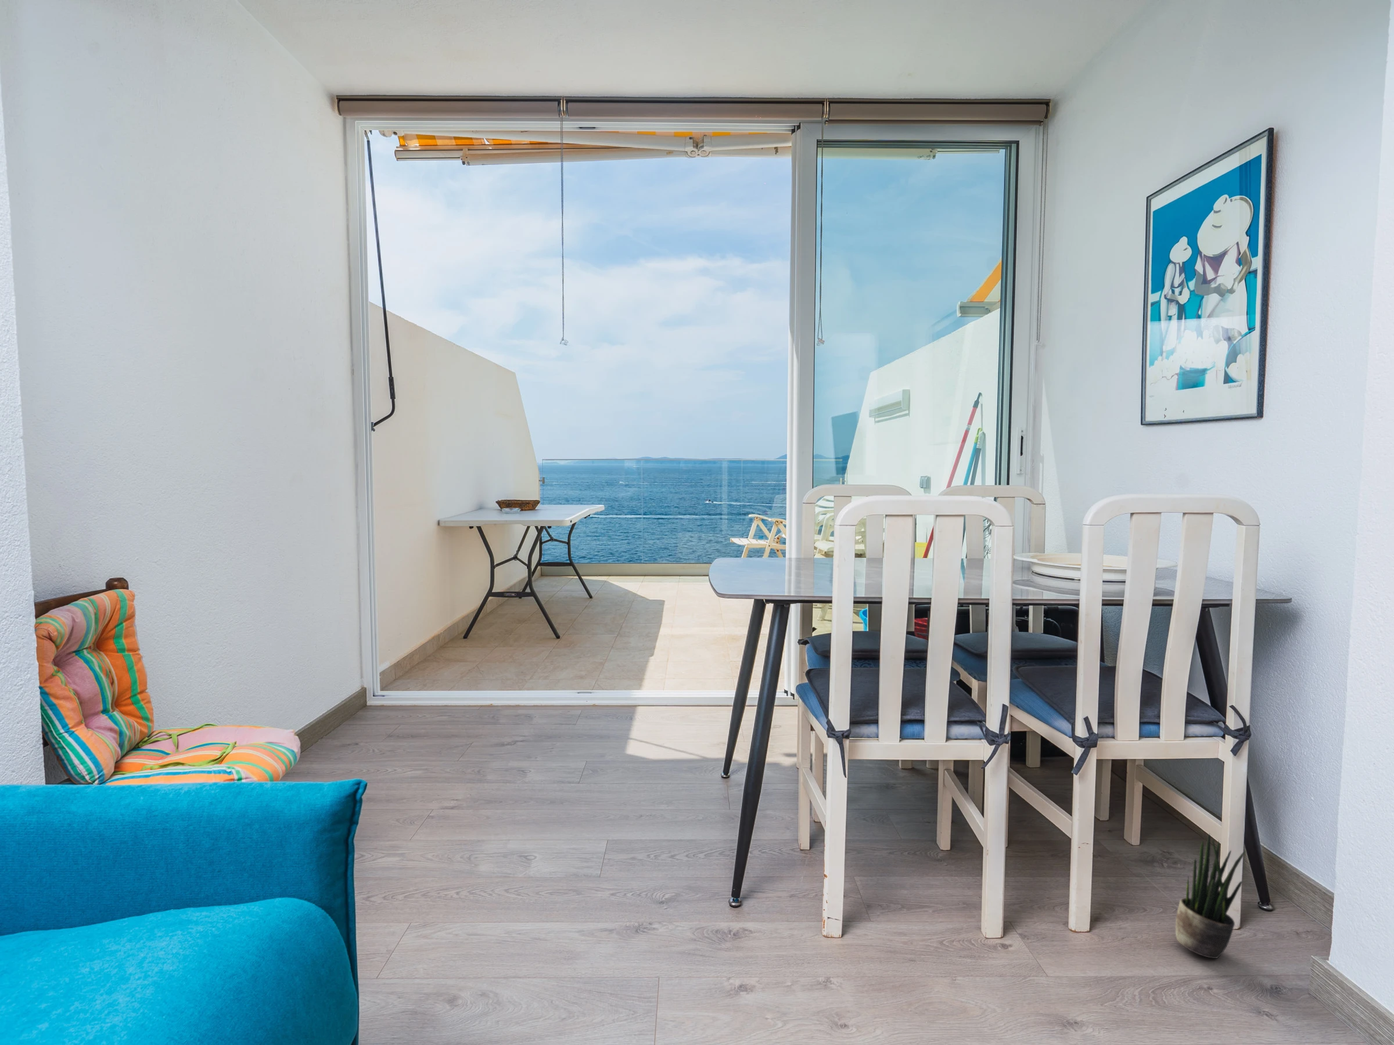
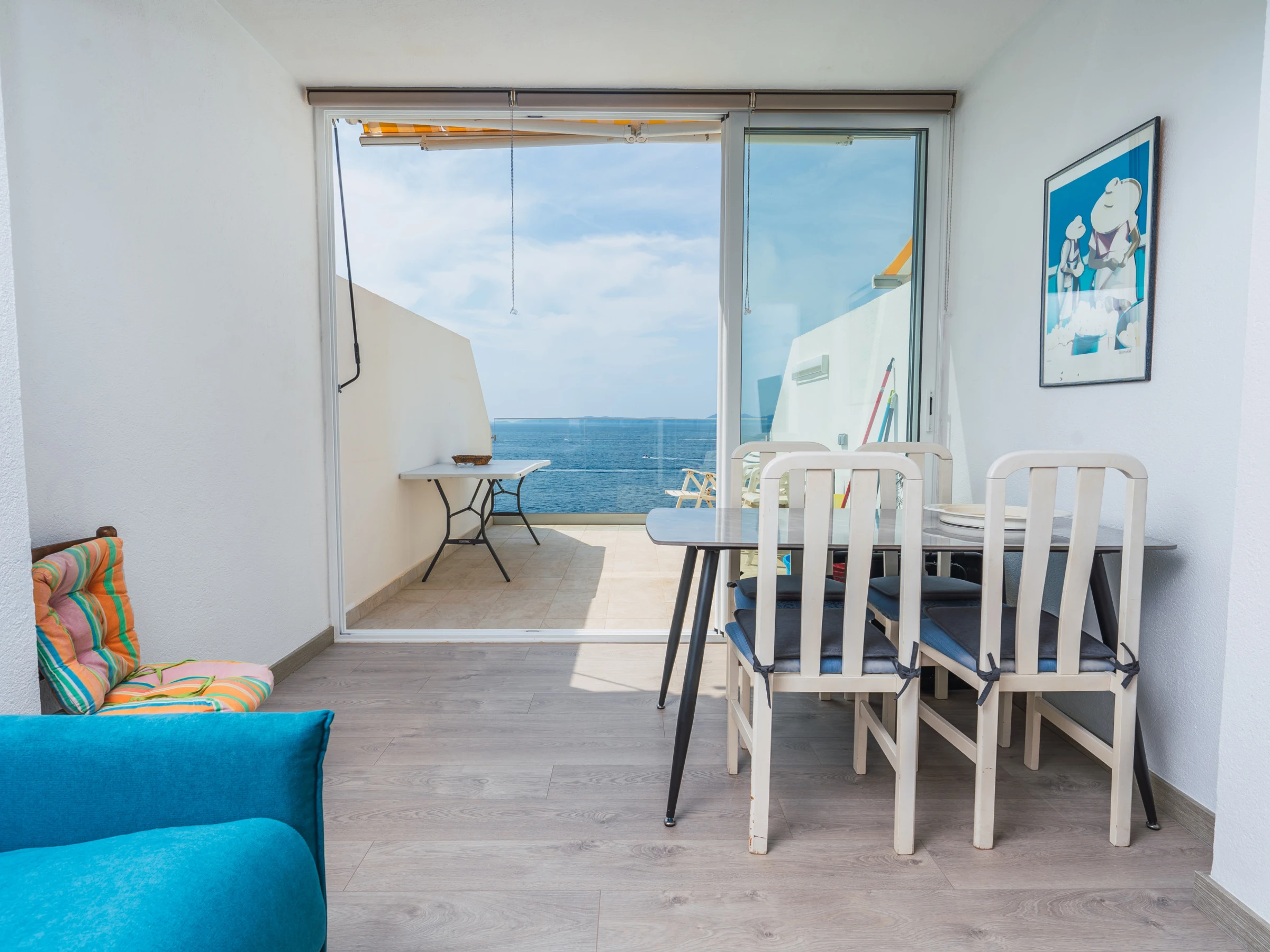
- potted plant (1212, 892)
